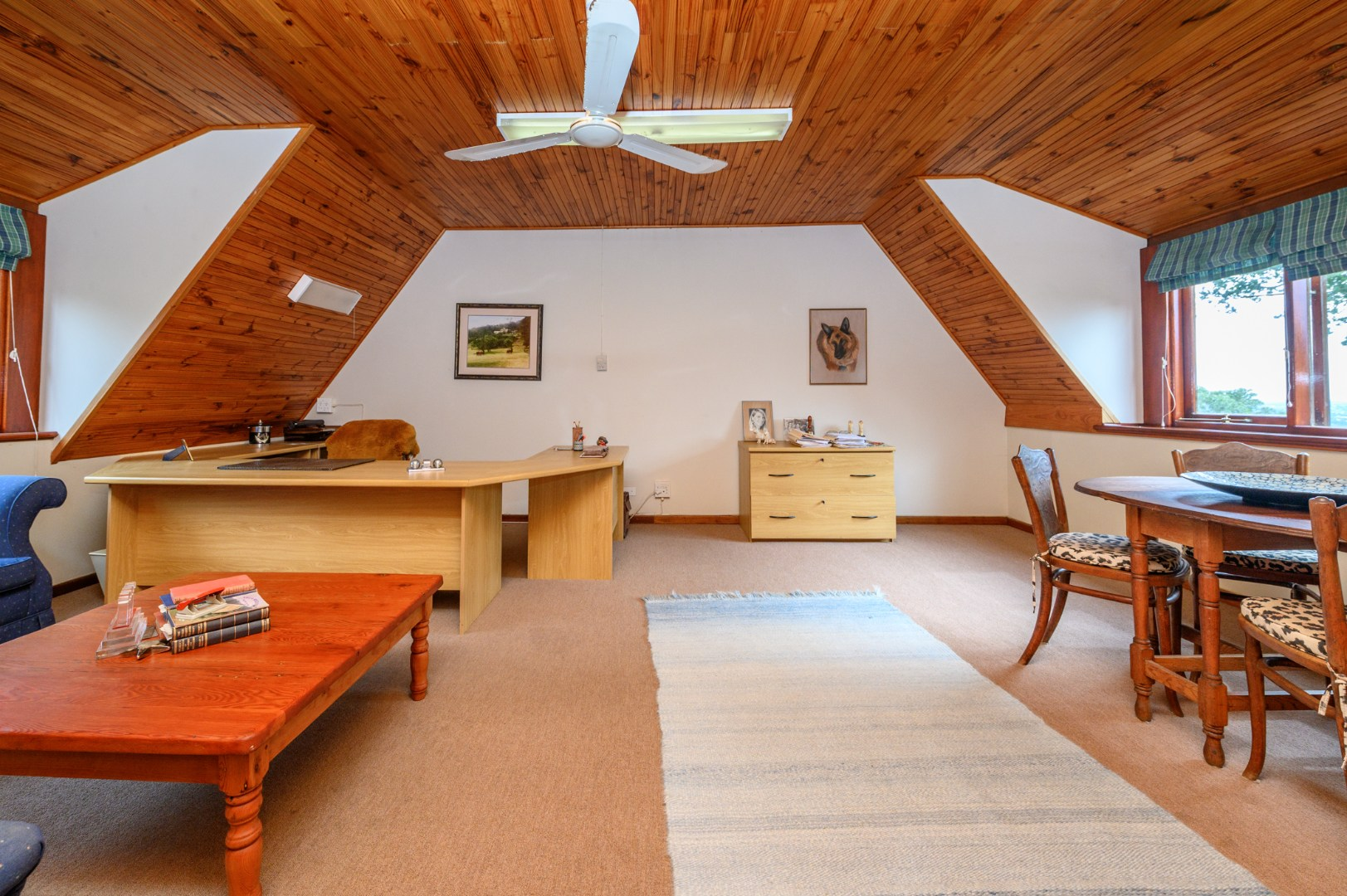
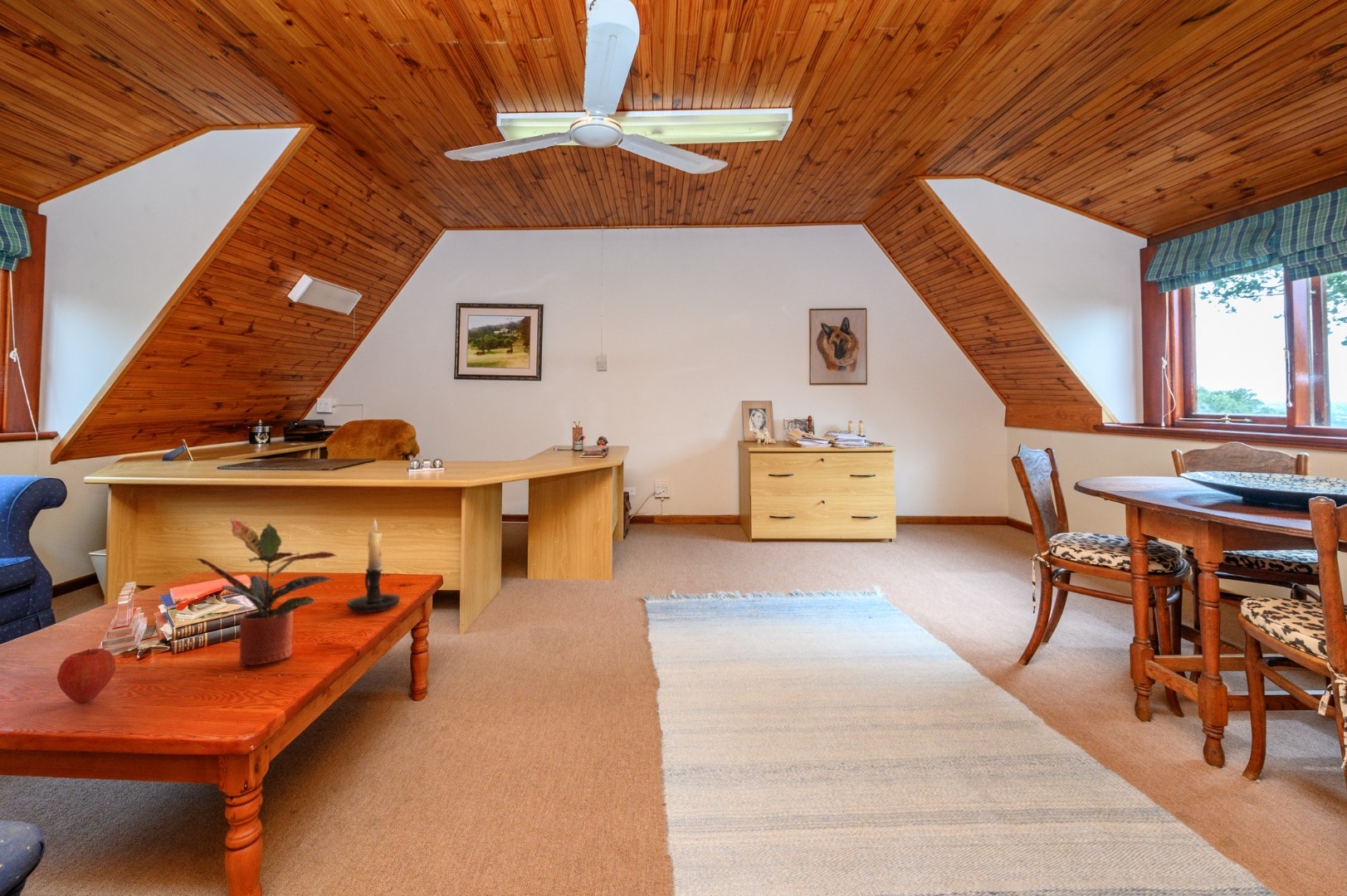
+ apple (86, 675)
+ candle holder (373, 561)
+ potted plant (273, 590)
